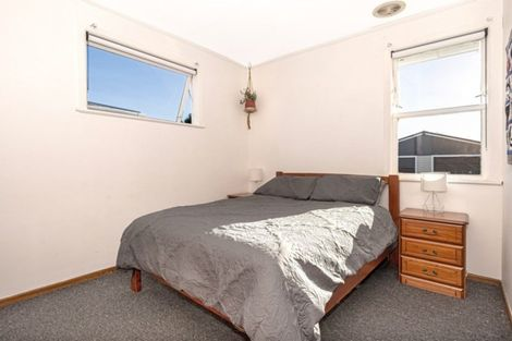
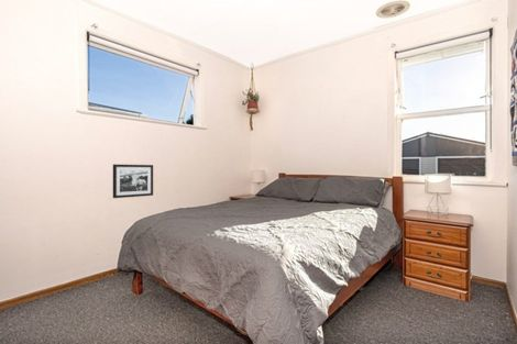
+ picture frame (133, 180)
